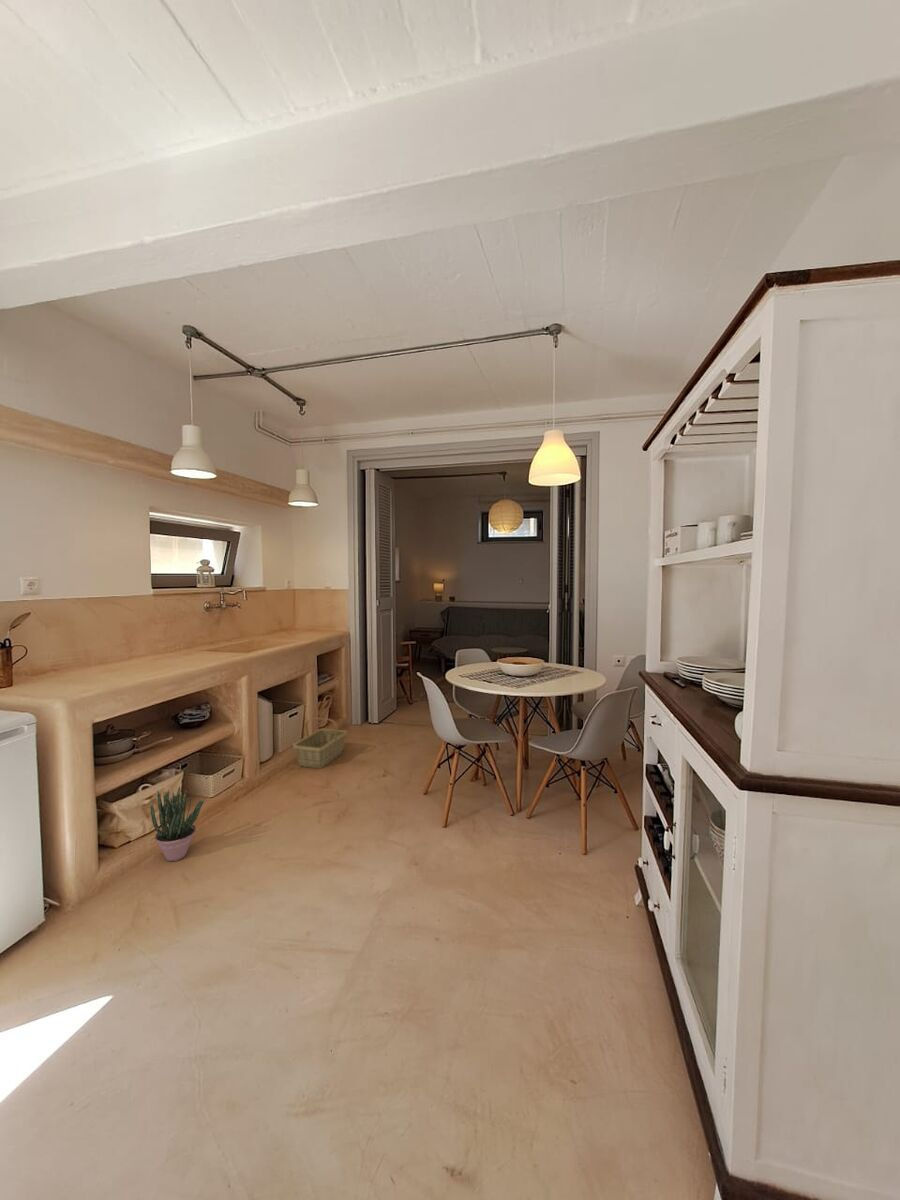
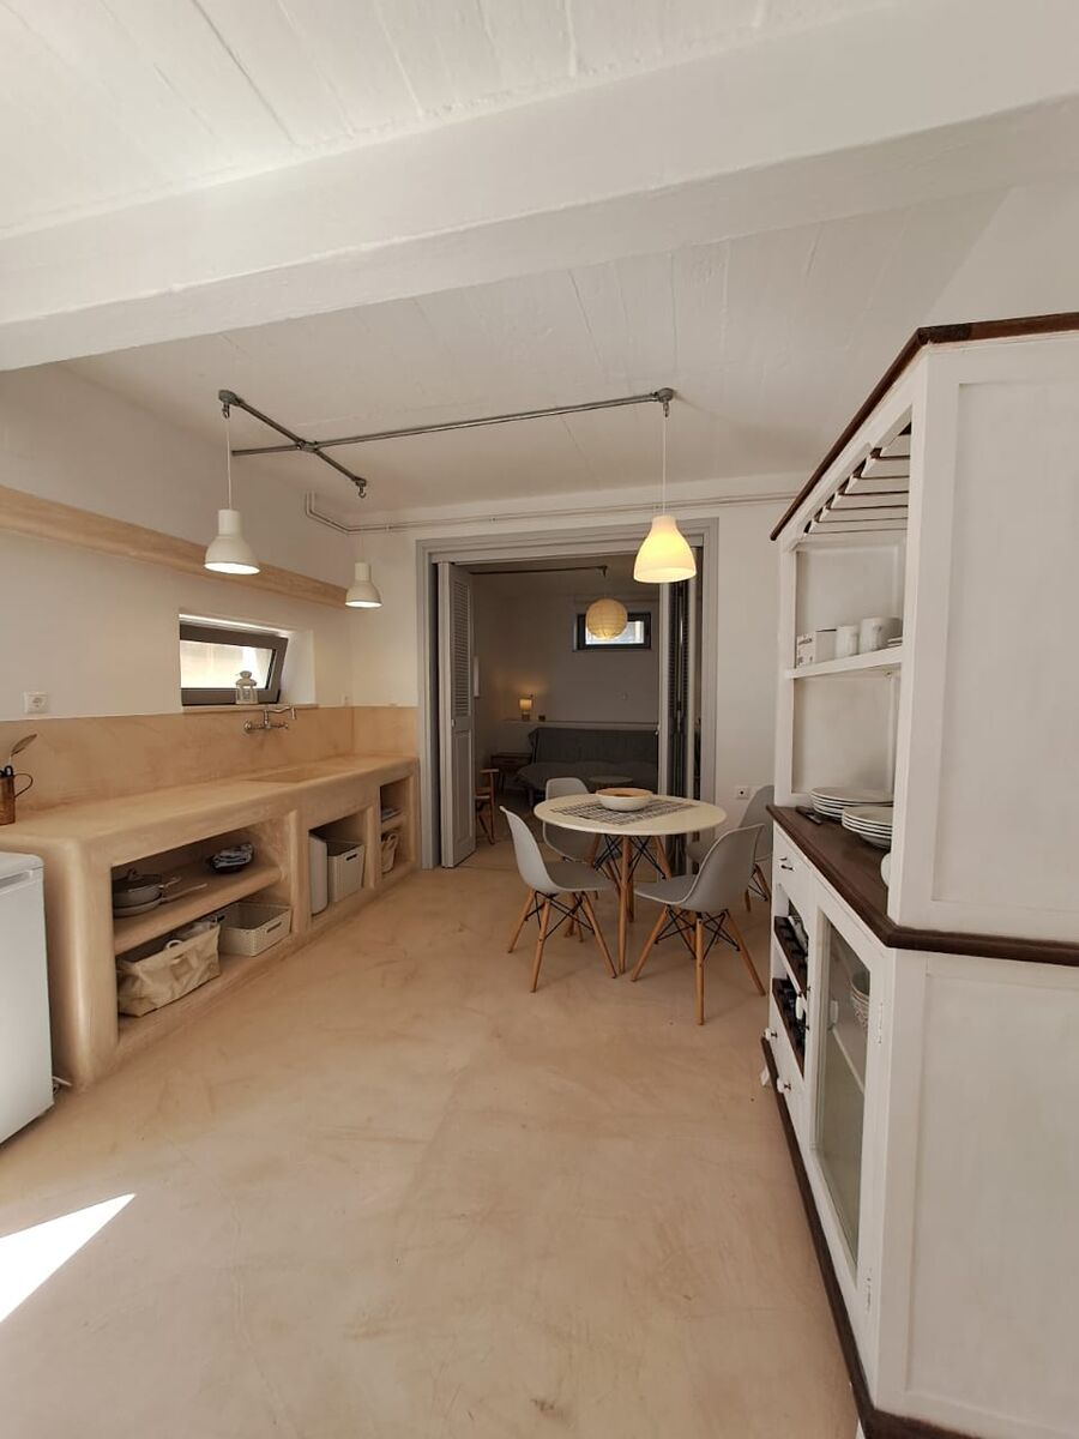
- potted plant (176, 822)
- basket (321, 738)
